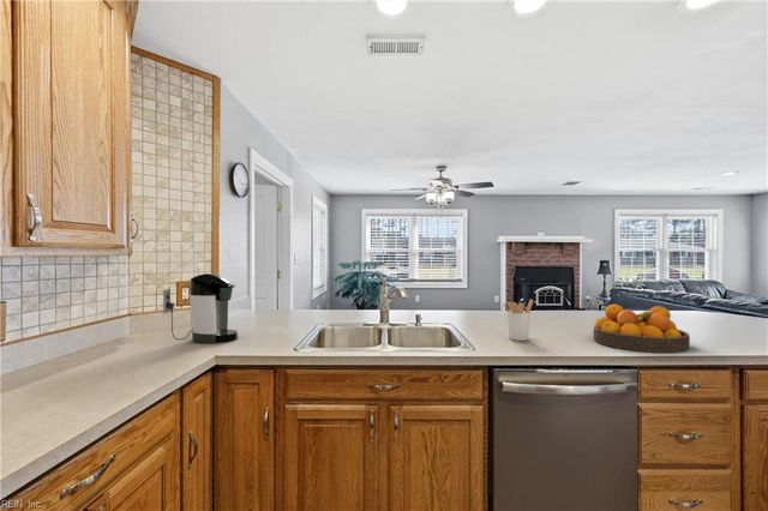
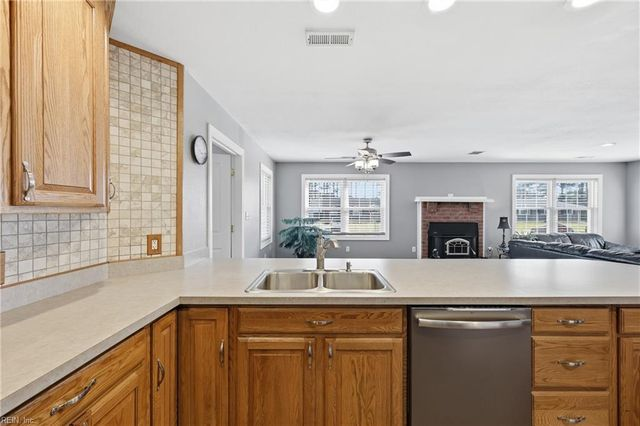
- utensil holder (517, 319)
- coffee maker (206, 307)
- fruit bowl (638, 324)
